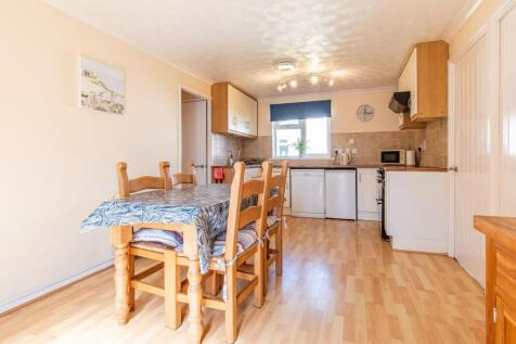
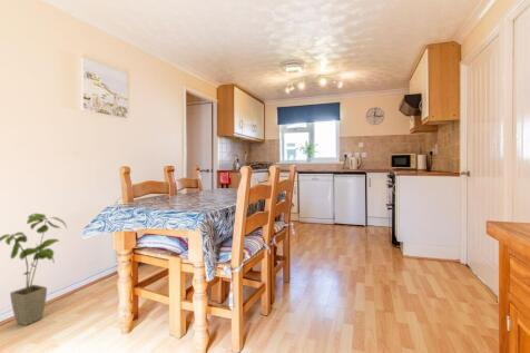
+ house plant (36, 265)
